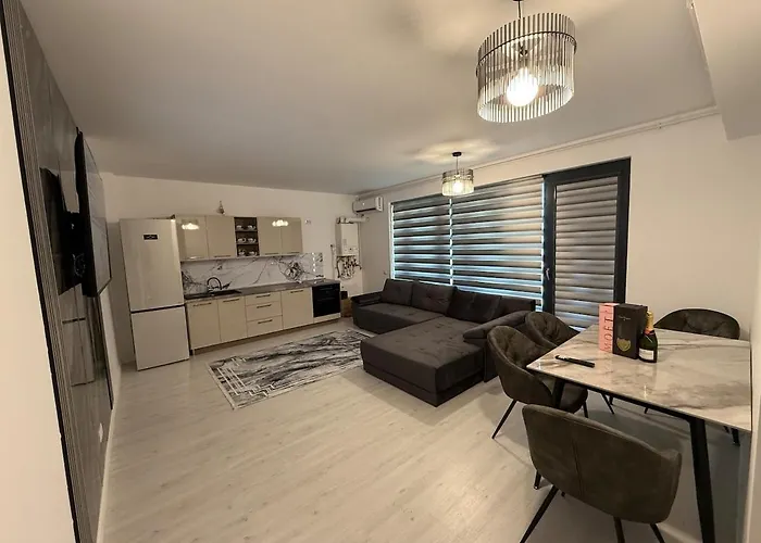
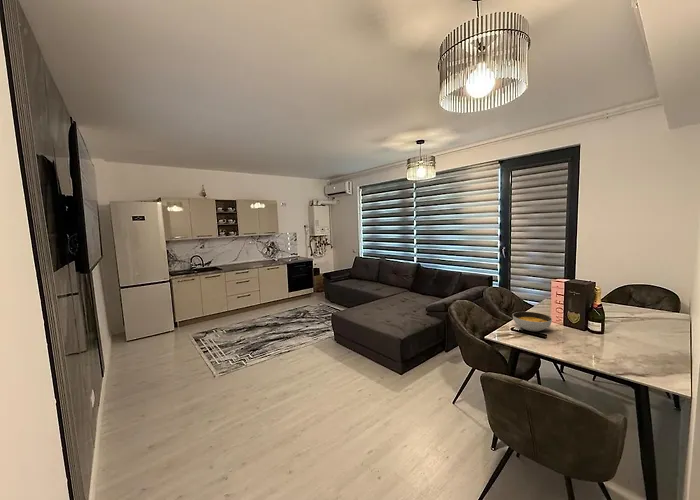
+ soup bowl (531, 322)
